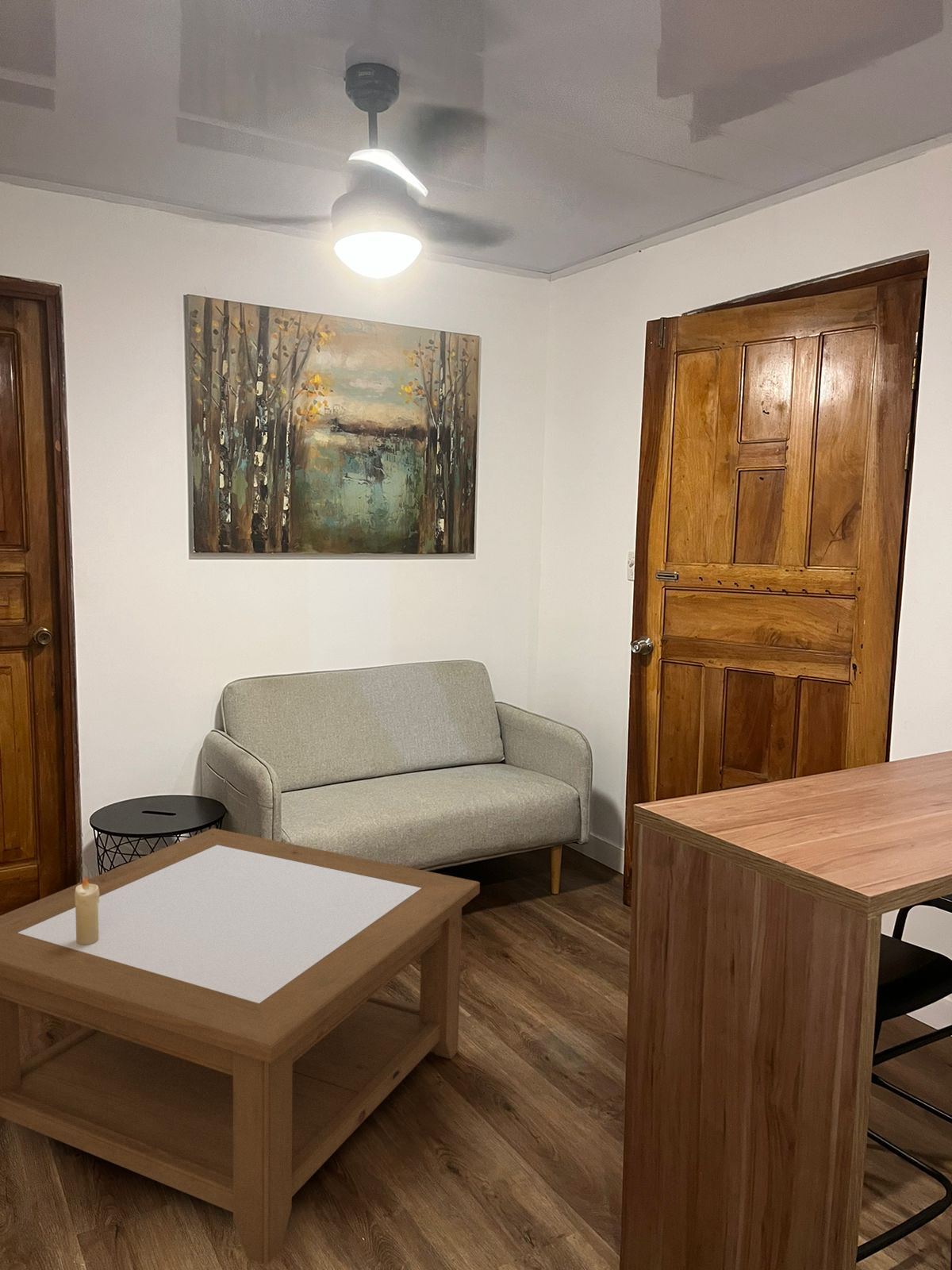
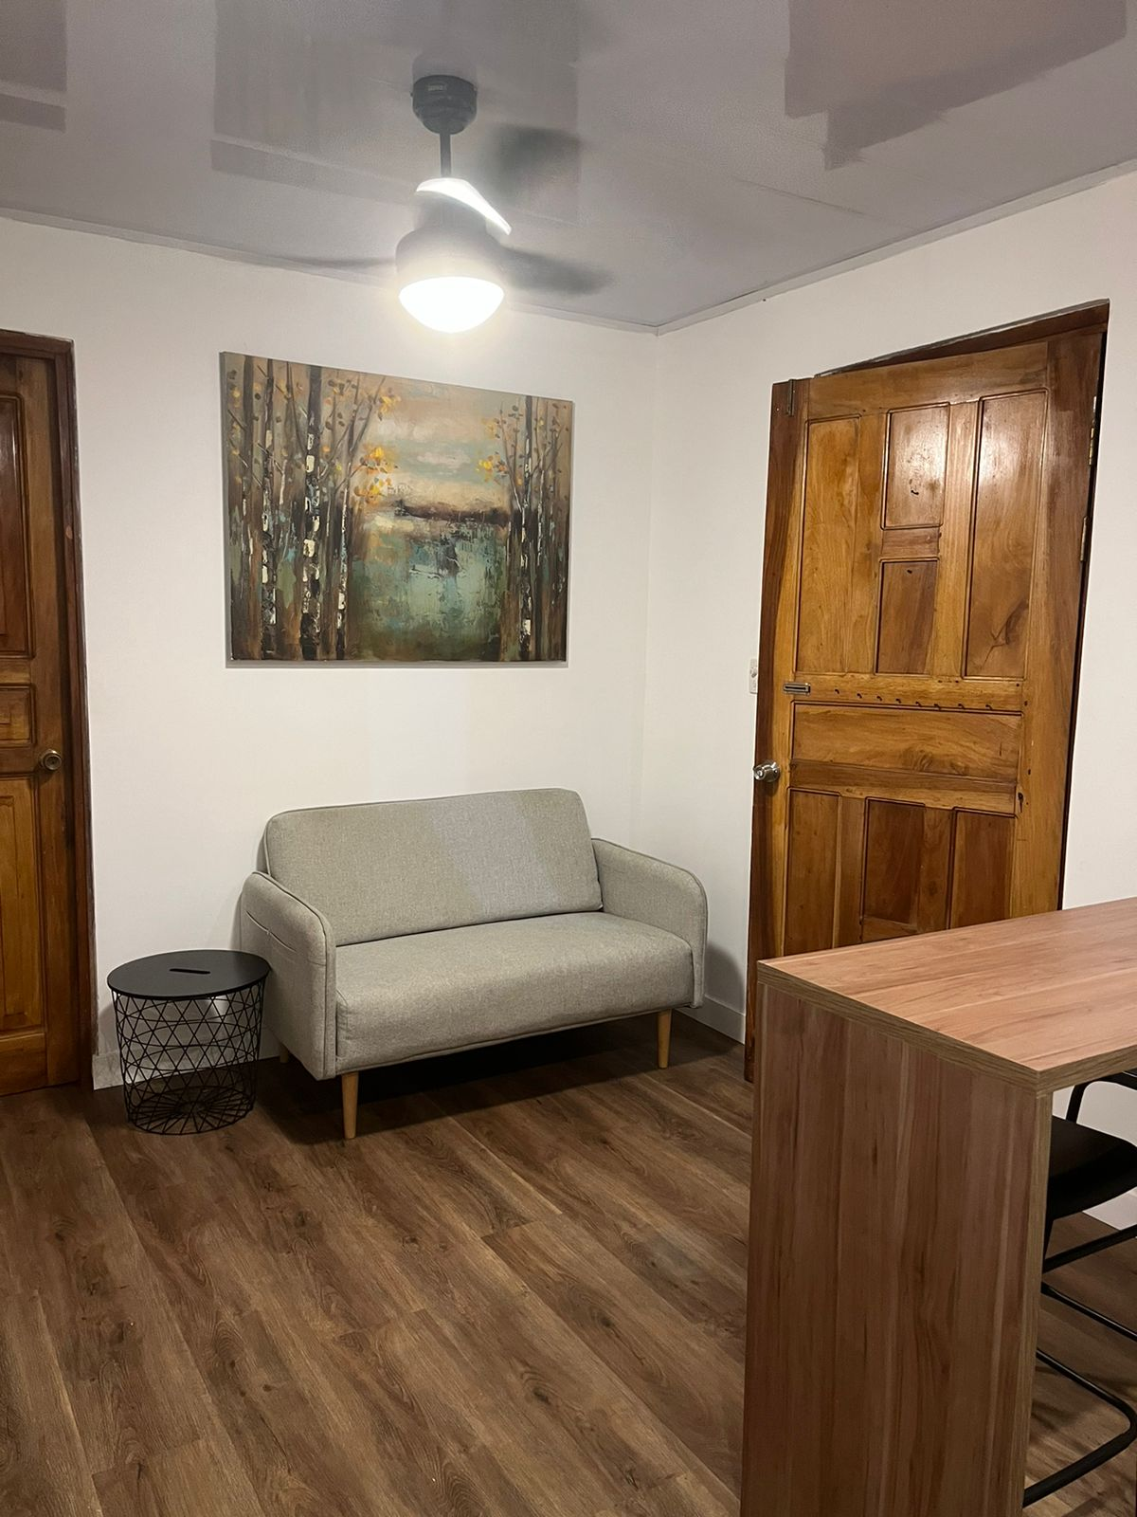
- candle (87, 907)
- coffee table (234, 1000)
